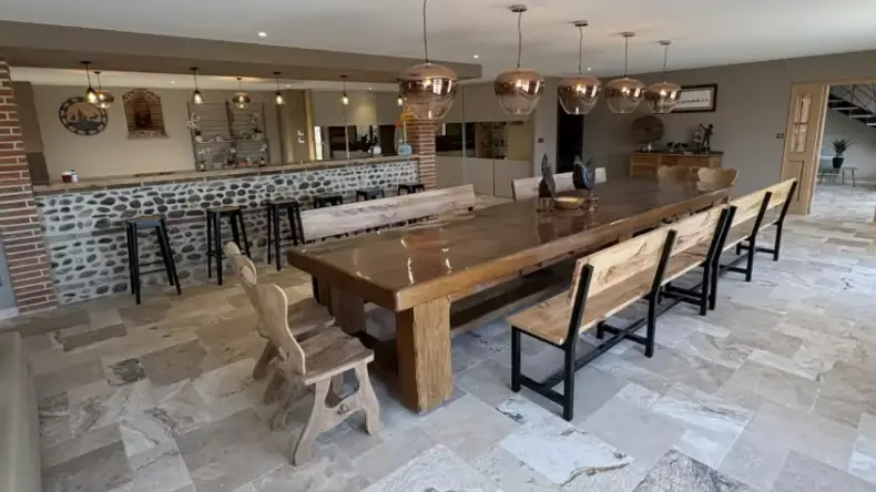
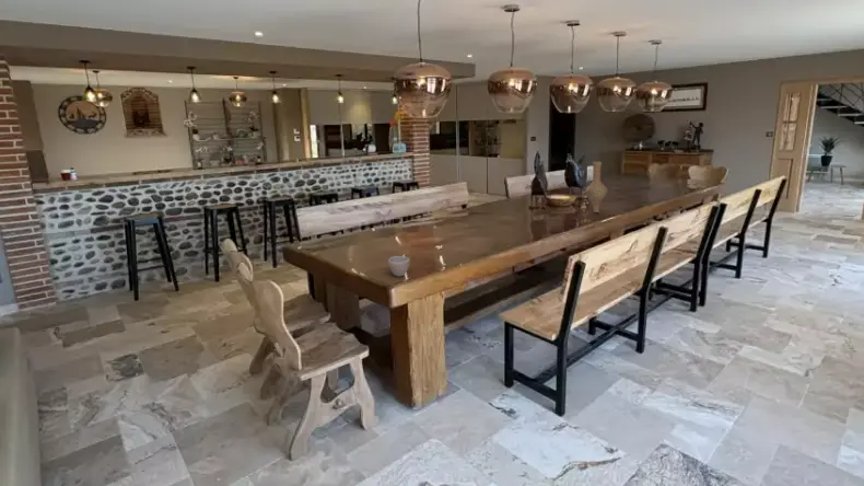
+ cup (397, 266)
+ vase (596, 187)
